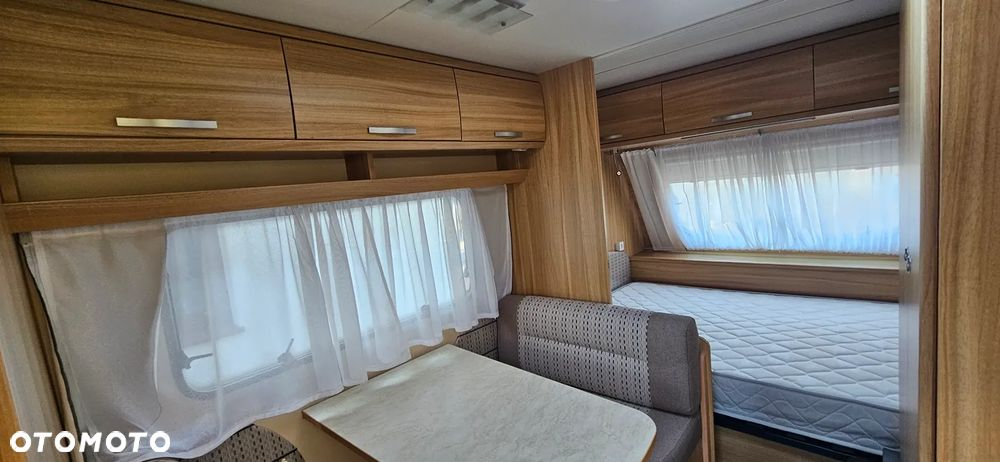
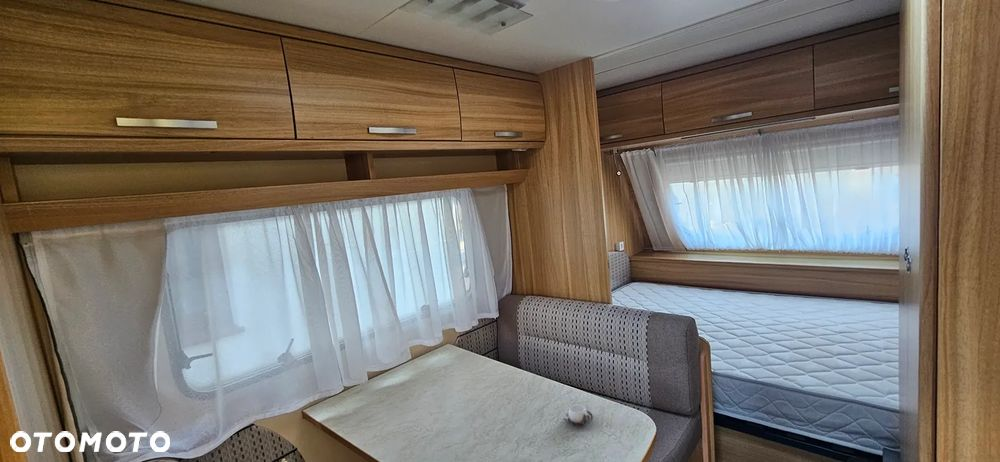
+ cup (577, 415)
